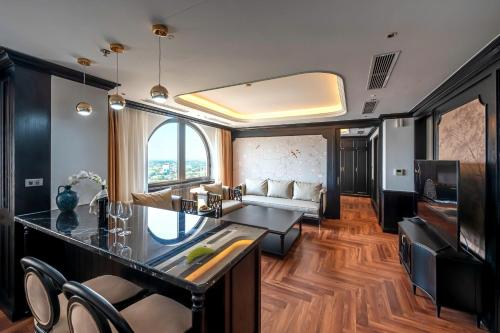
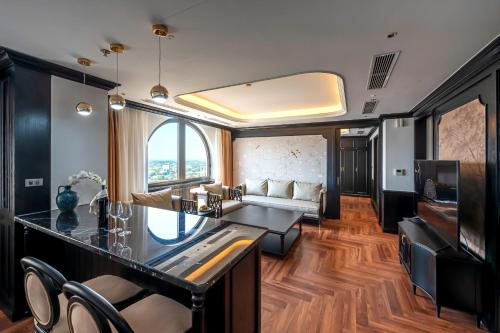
- banana (200, 252)
